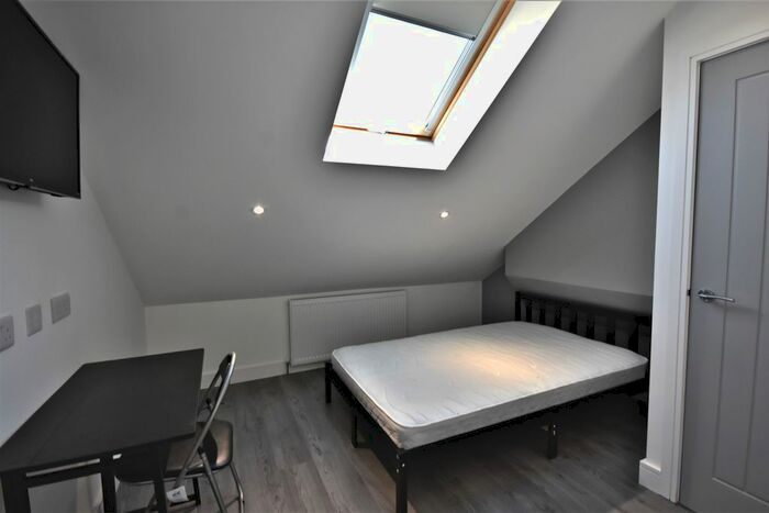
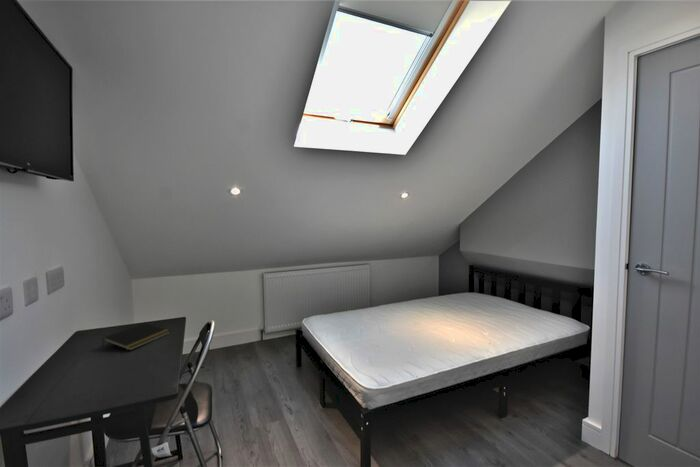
+ notepad (138, 335)
